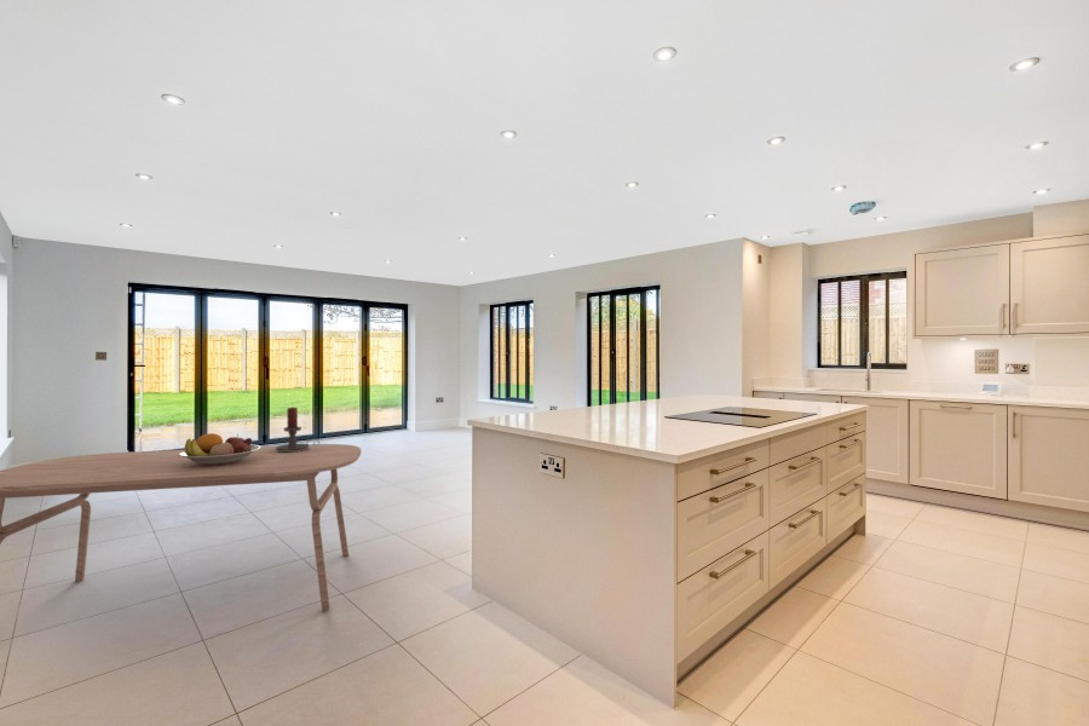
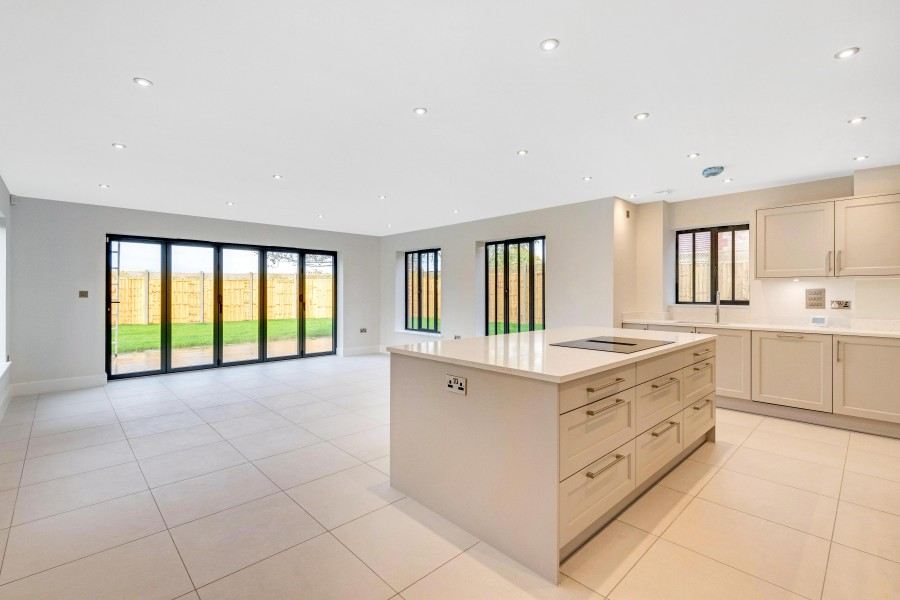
- fruit bowl (220, 446)
- candle holder (296, 427)
- dining table (195, 486)
